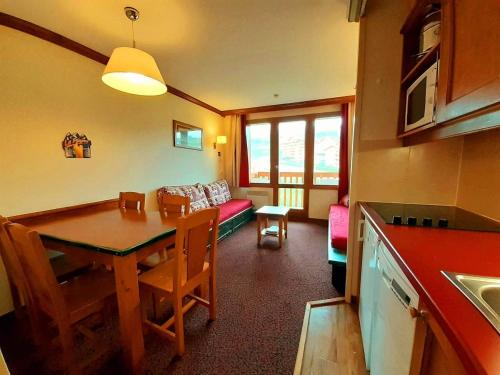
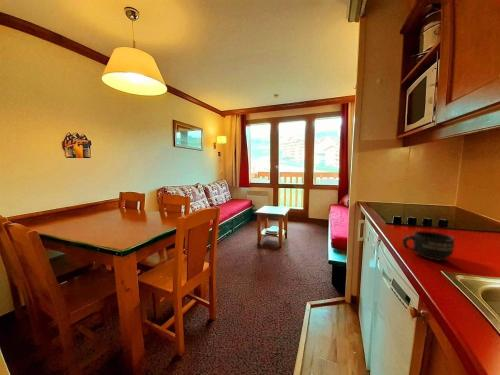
+ mug (426, 244)
